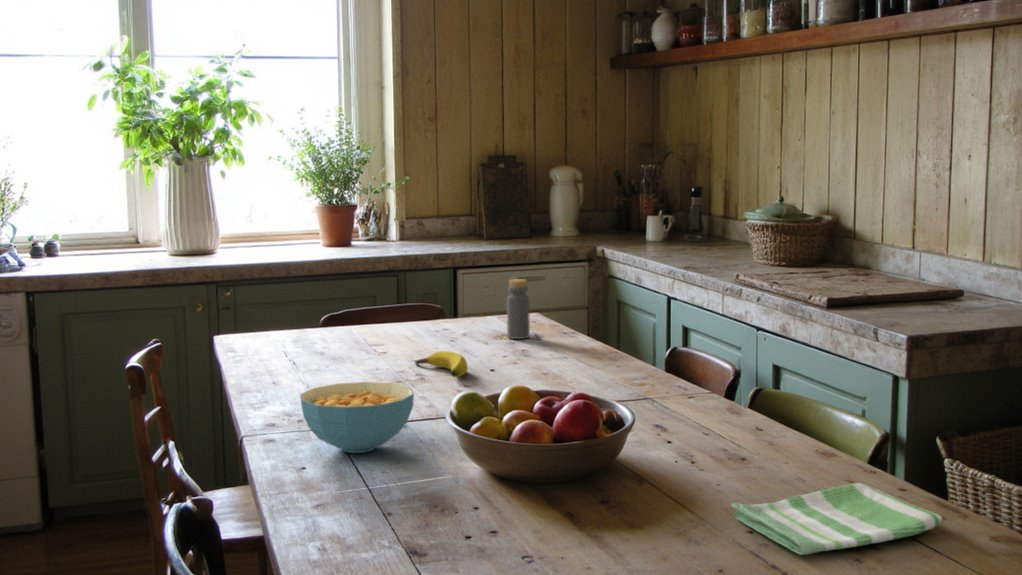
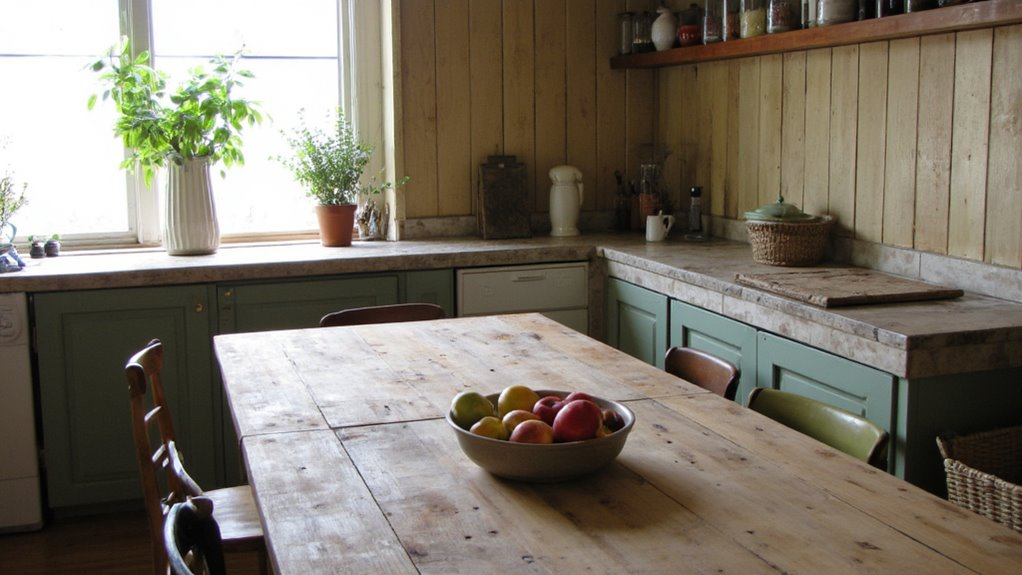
- bottle (518, 308)
- cereal bowl (357, 421)
- dish towel (834, 516)
- banana (444, 362)
